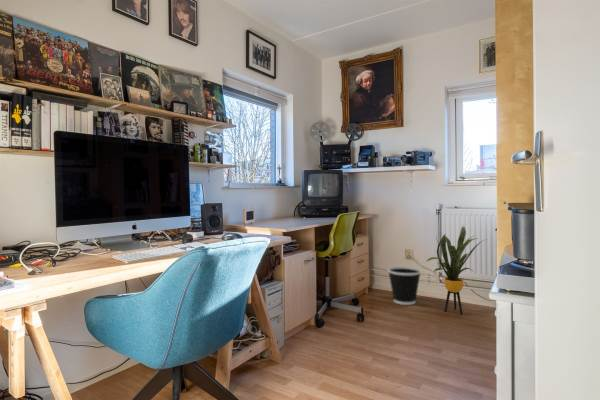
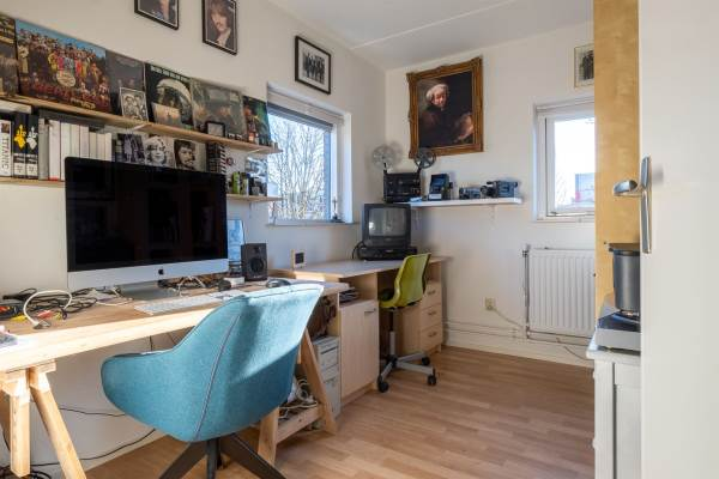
- house plant (458, 269)
- wastebasket (404, 285)
